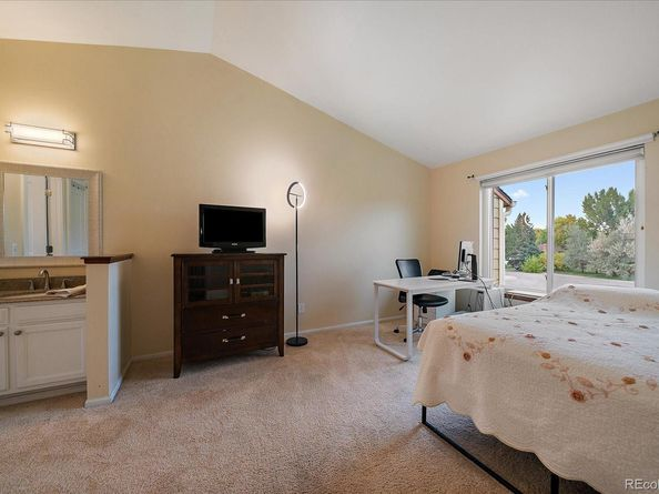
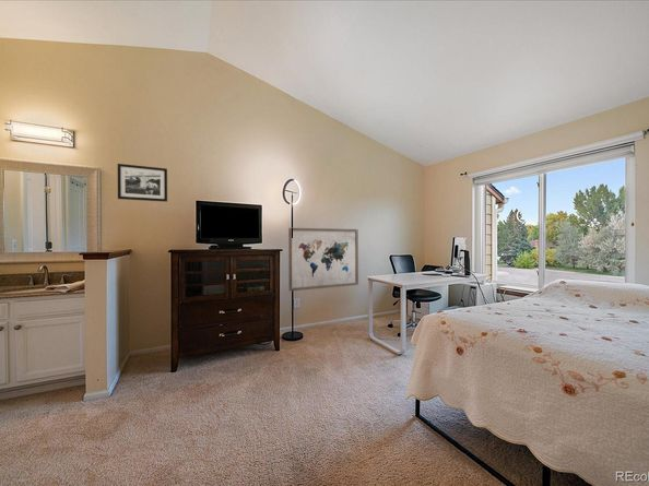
+ picture frame (143, 182)
+ wall art (326, 258)
